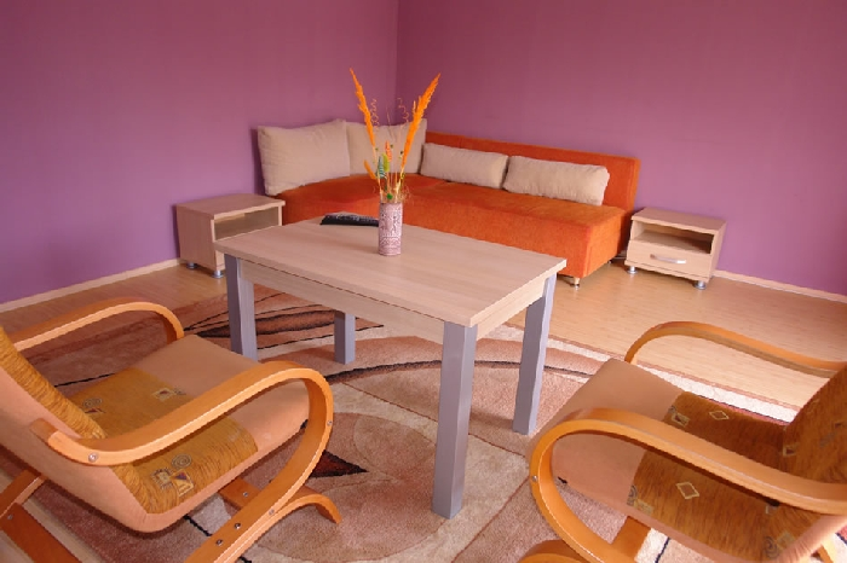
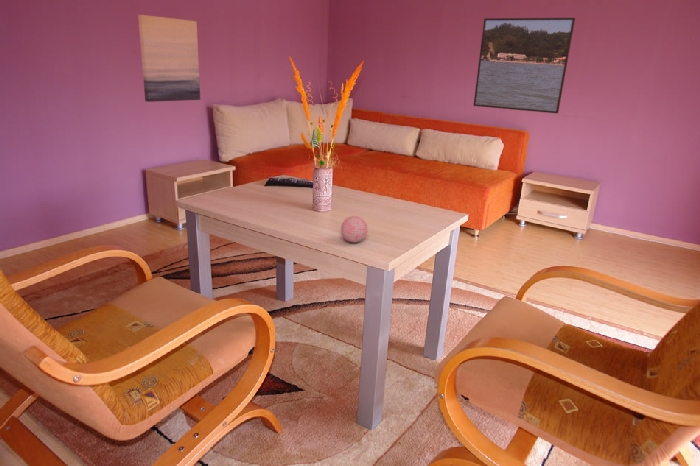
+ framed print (520, 65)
+ wall art (171, 60)
+ decorative ball (354, 229)
